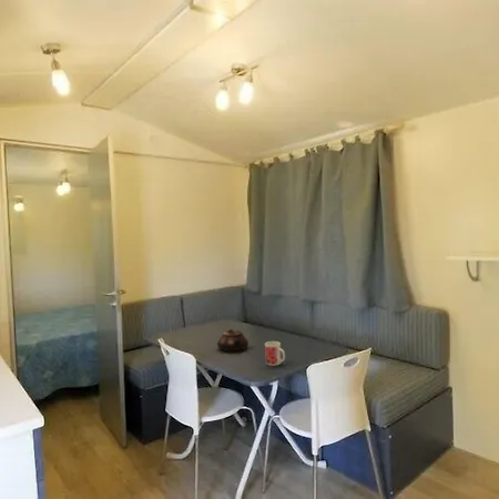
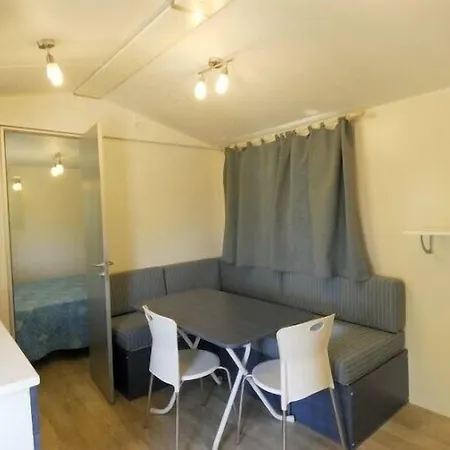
- teapot (233, 338)
- mug (275, 354)
